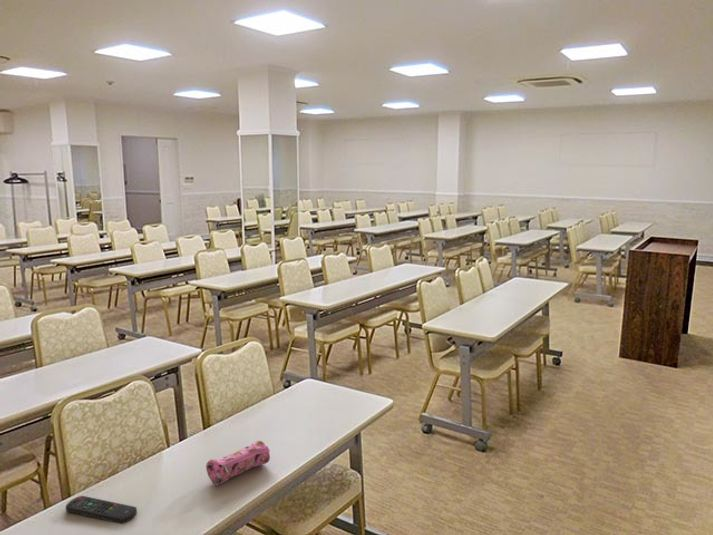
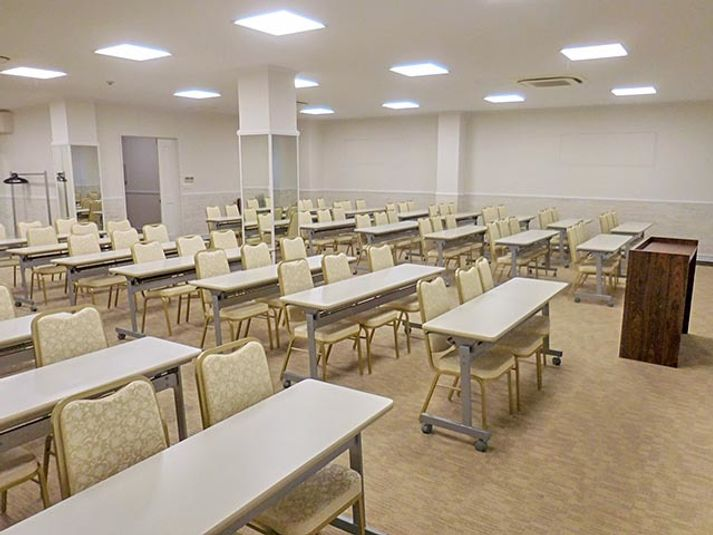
- pencil case (239, 461)
- remote control (101, 509)
